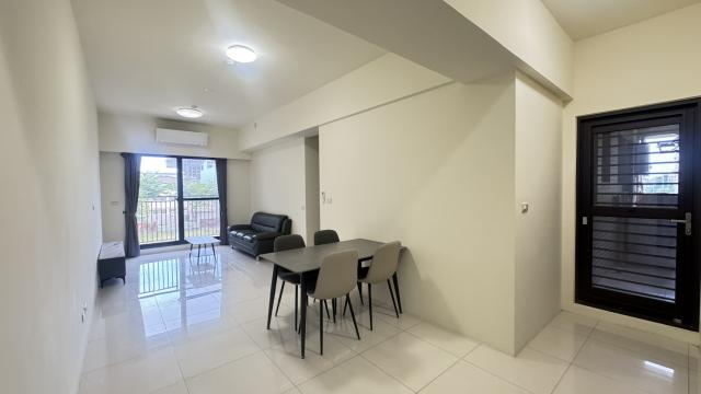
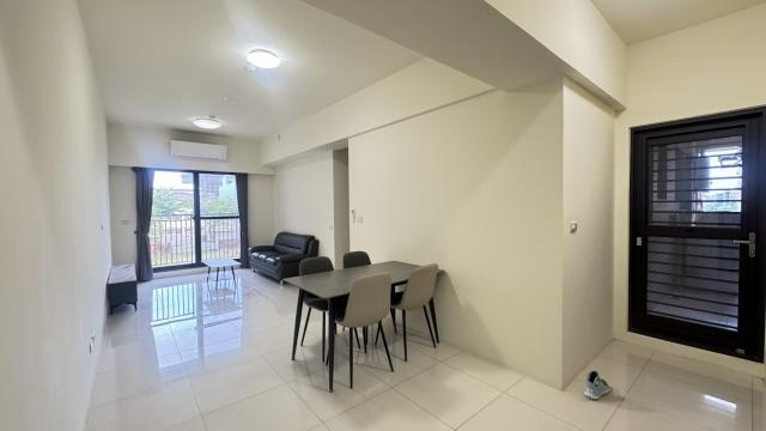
+ sneaker (597, 381)
